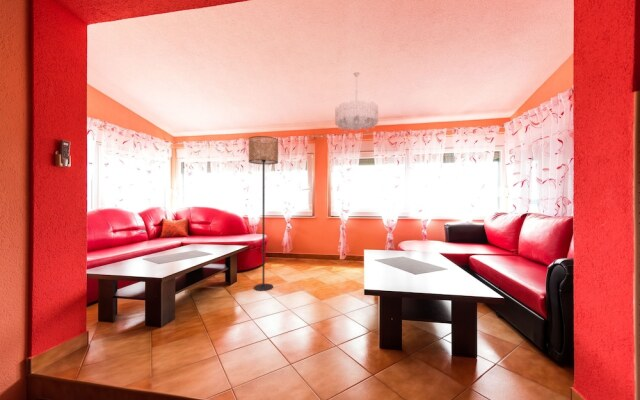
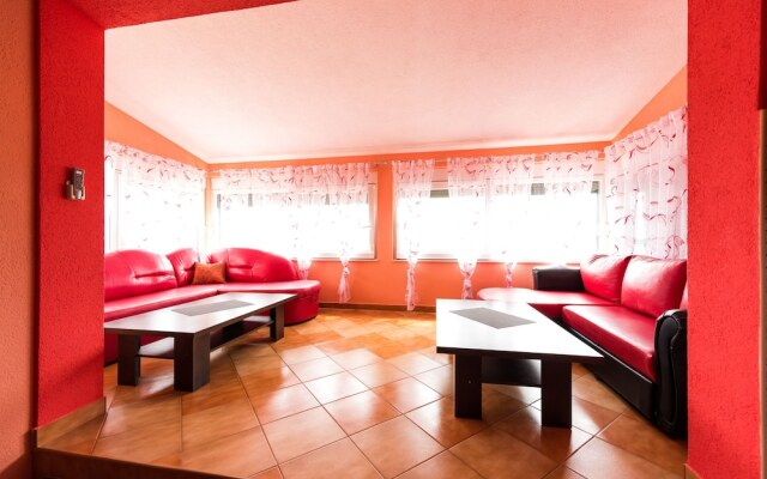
- chandelier (356, 101)
- floor lamp (263, 213)
